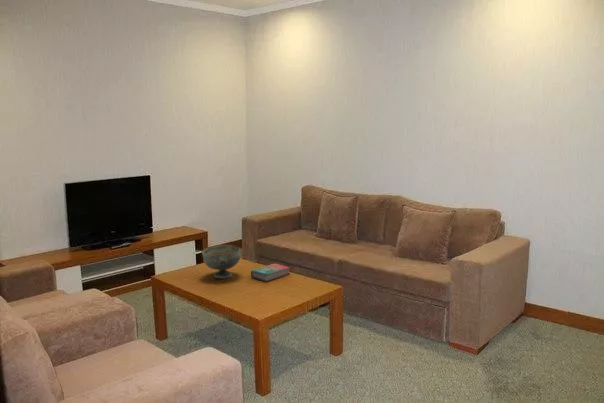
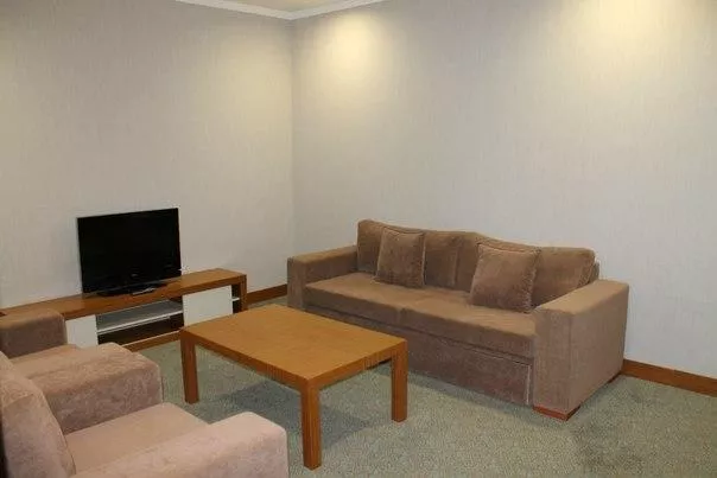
- book (270, 272)
- decorative bowl (222, 262)
